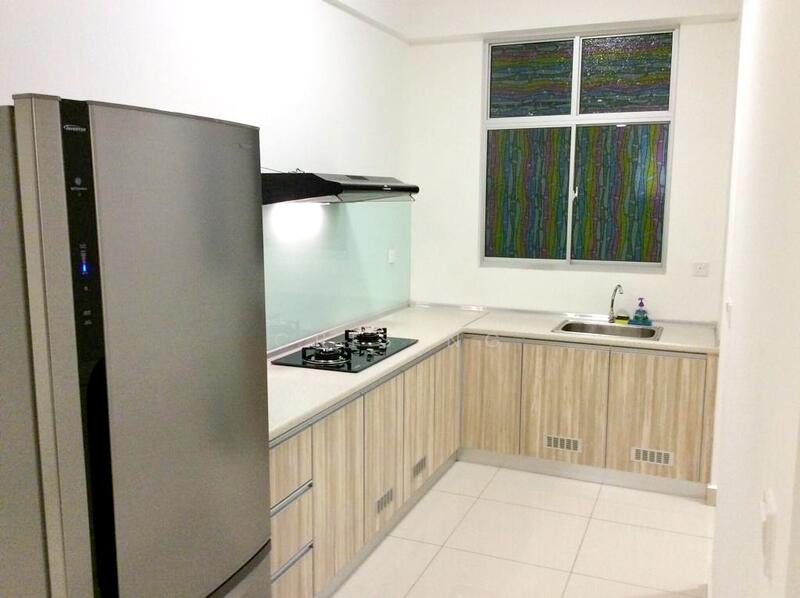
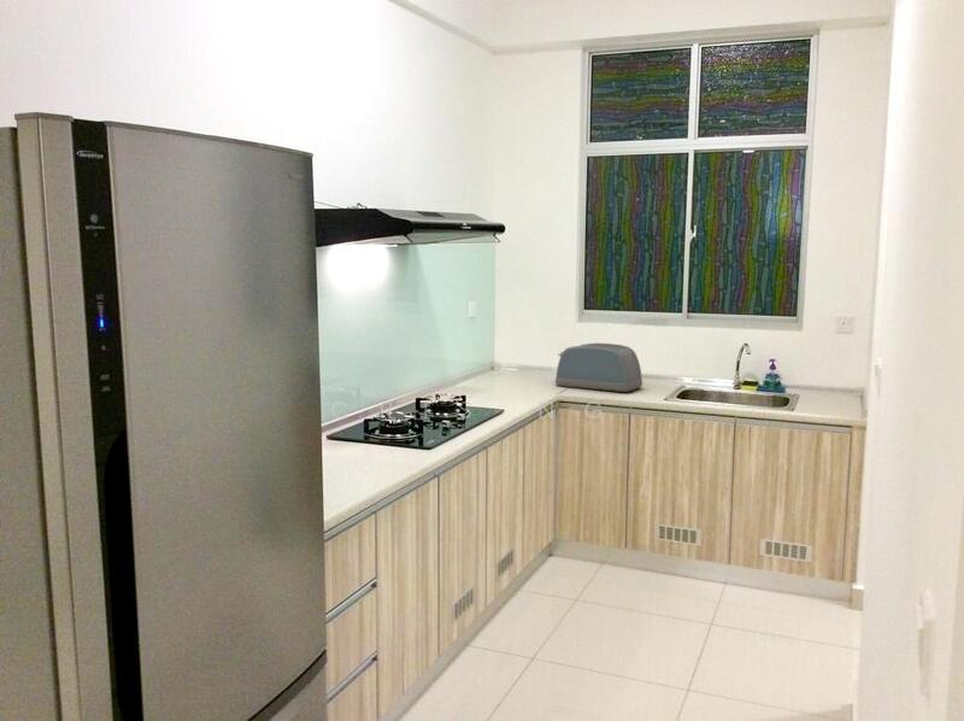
+ toaster (596, 365)
